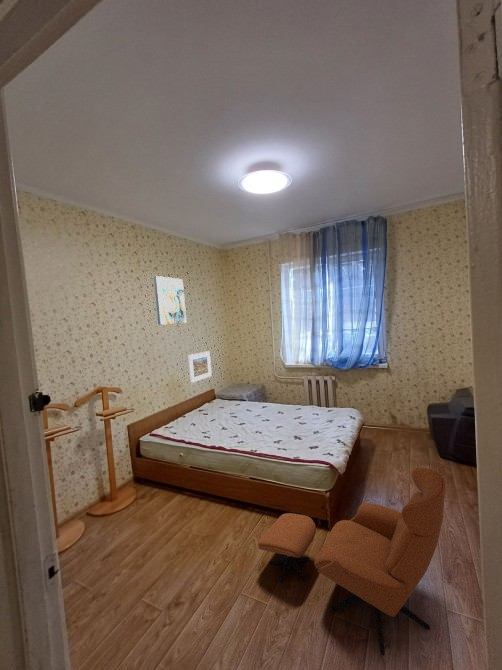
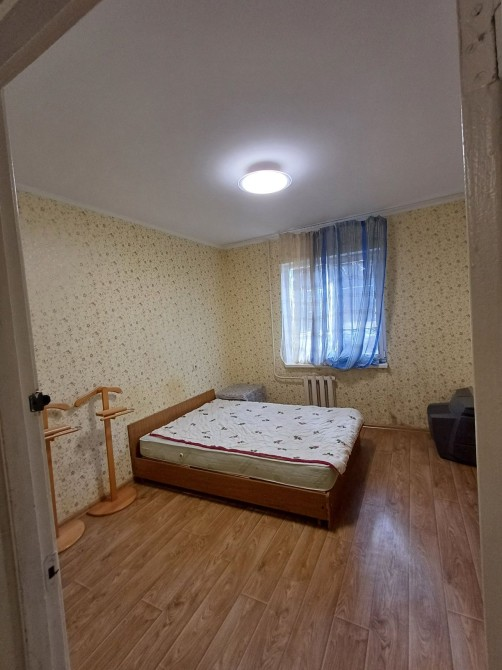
- armchair (342, 528)
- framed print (200, 366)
- wall art (171, 300)
